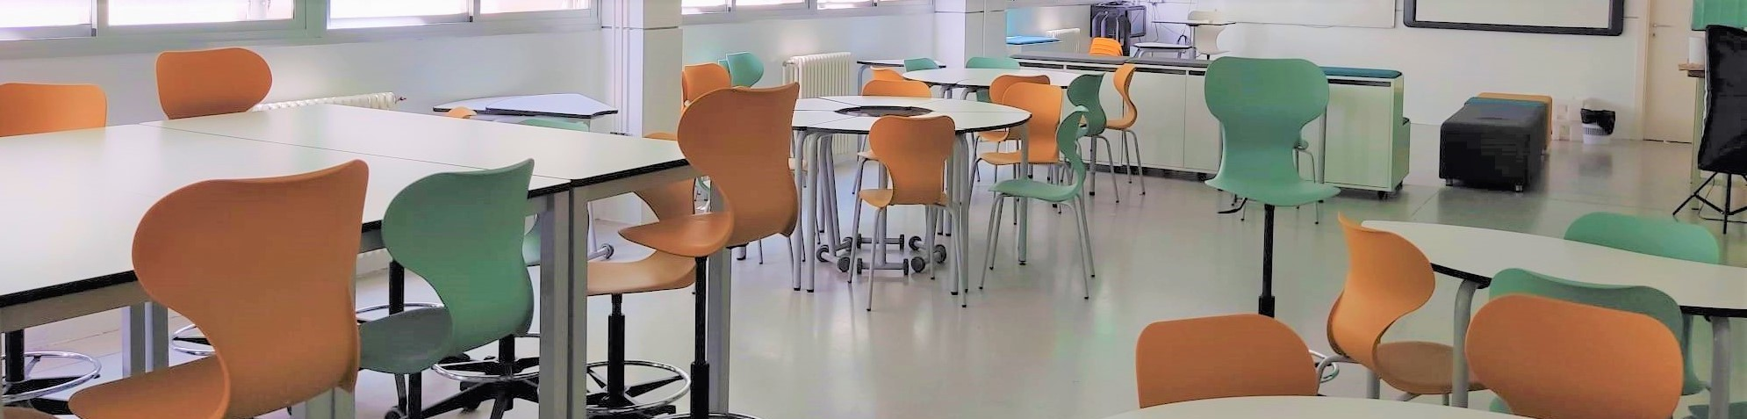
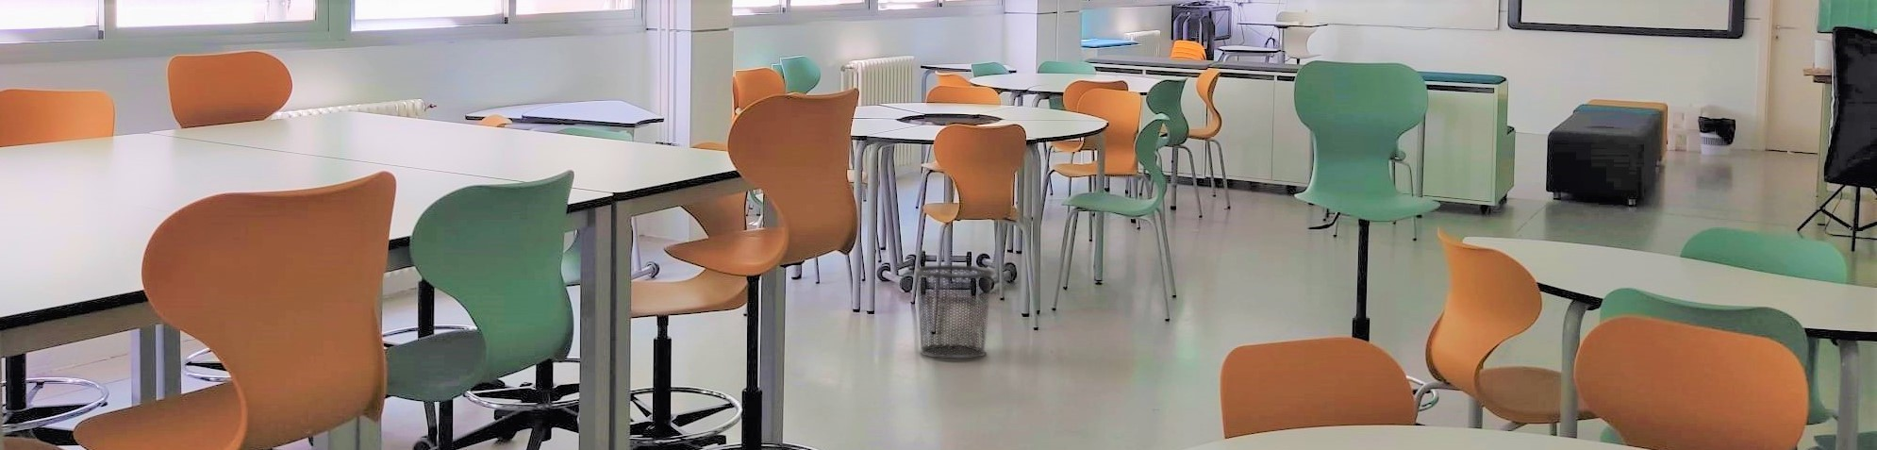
+ waste bin (954, 312)
